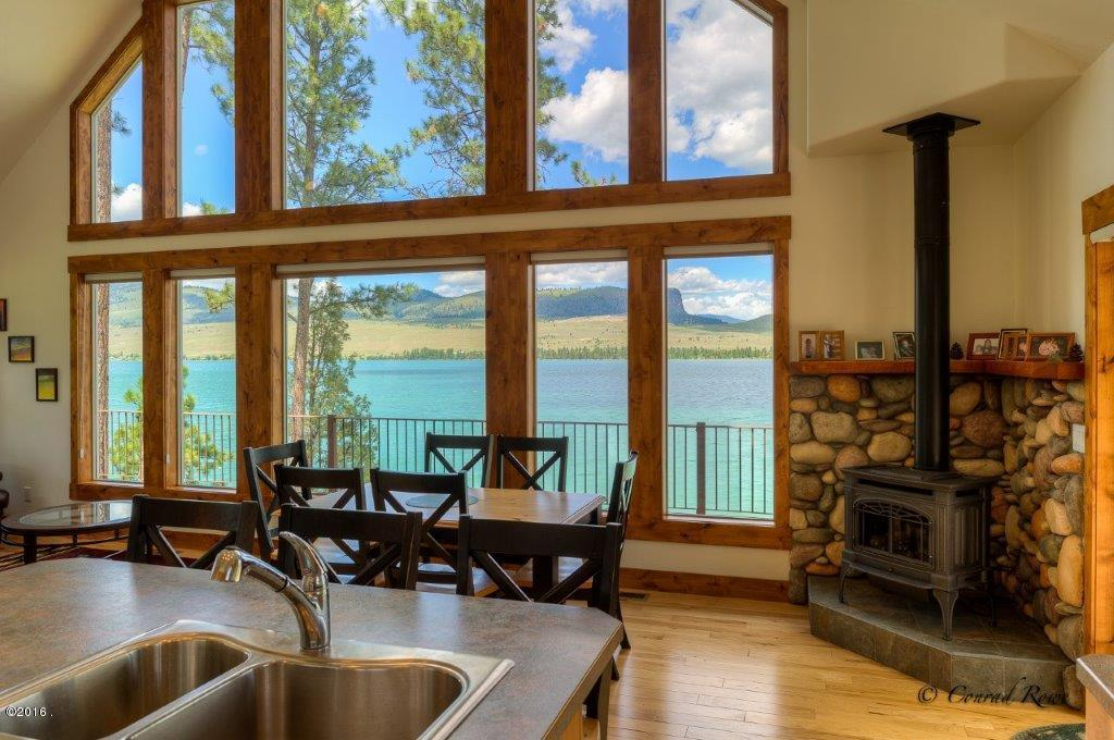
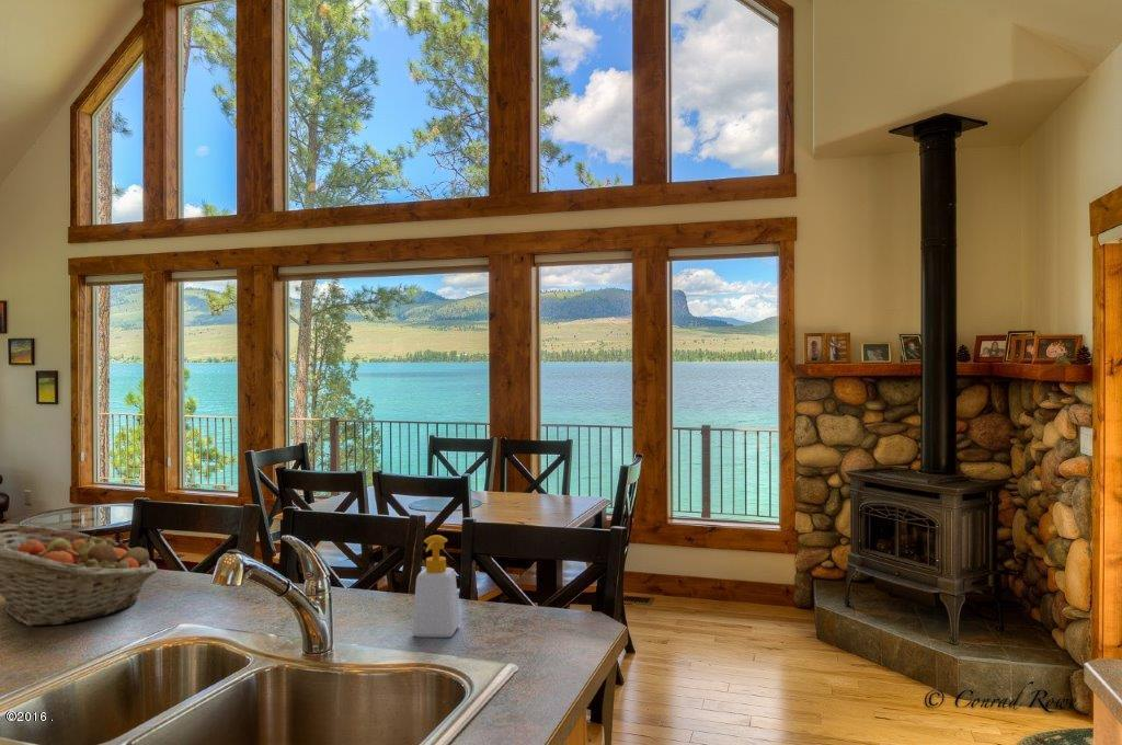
+ fruit basket (66, 564)
+ soap bottle (434, 586)
